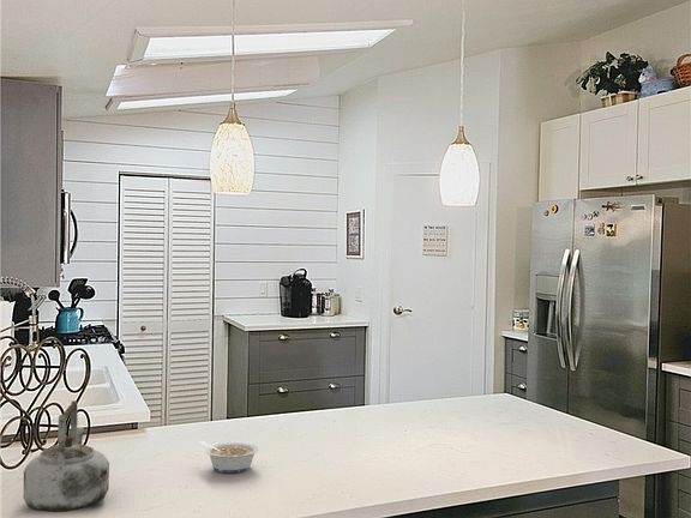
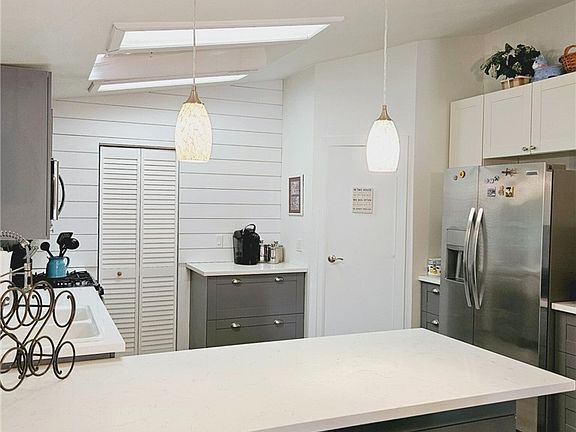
- legume (229, 456)
- kettle (70, 451)
